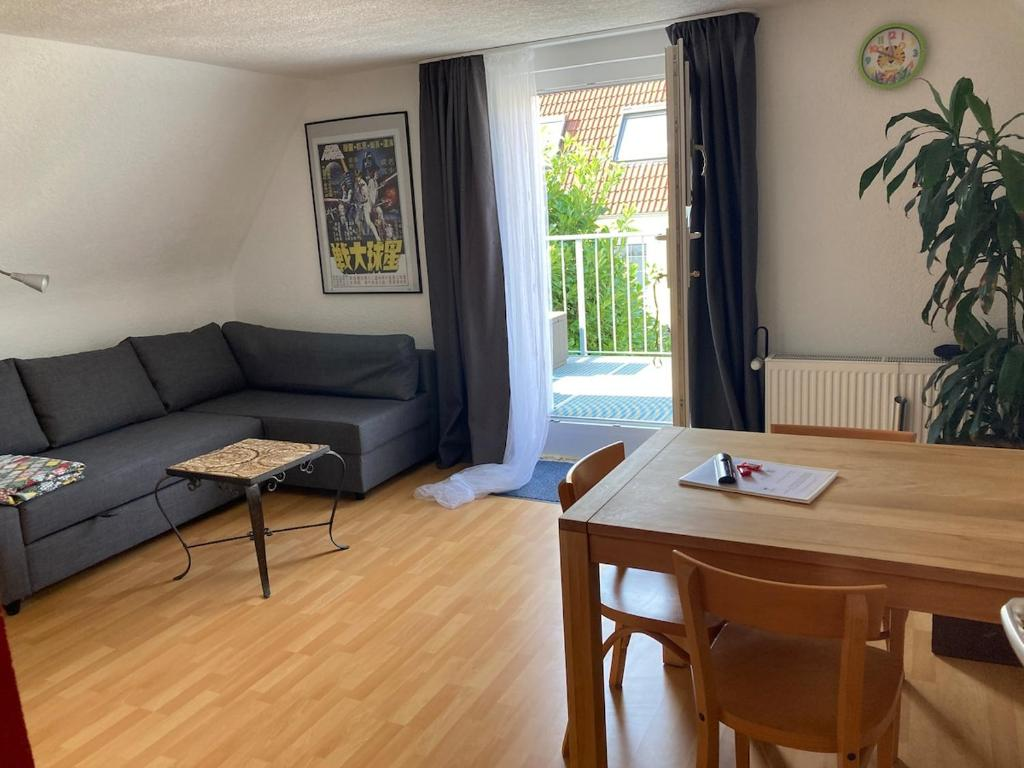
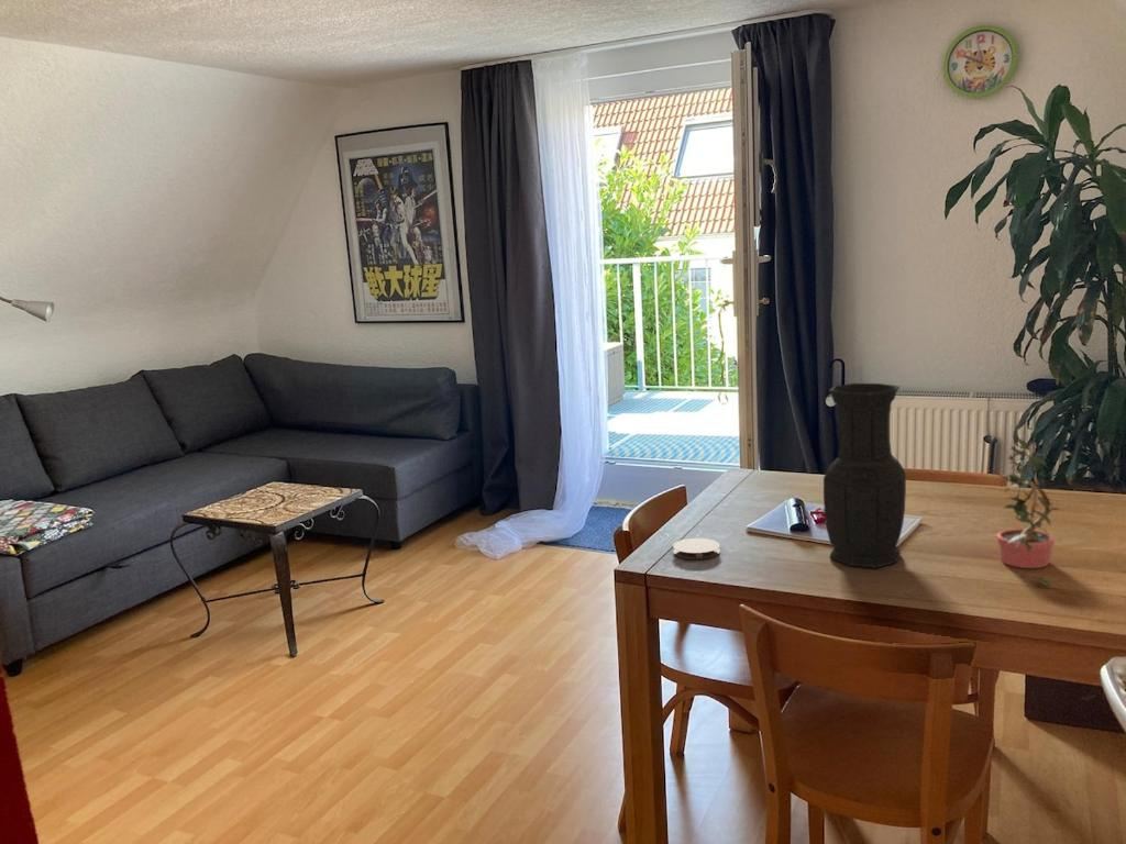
+ vase (864, 473)
+ coaster (696, 548)
+ potted plant (1025, 509)
